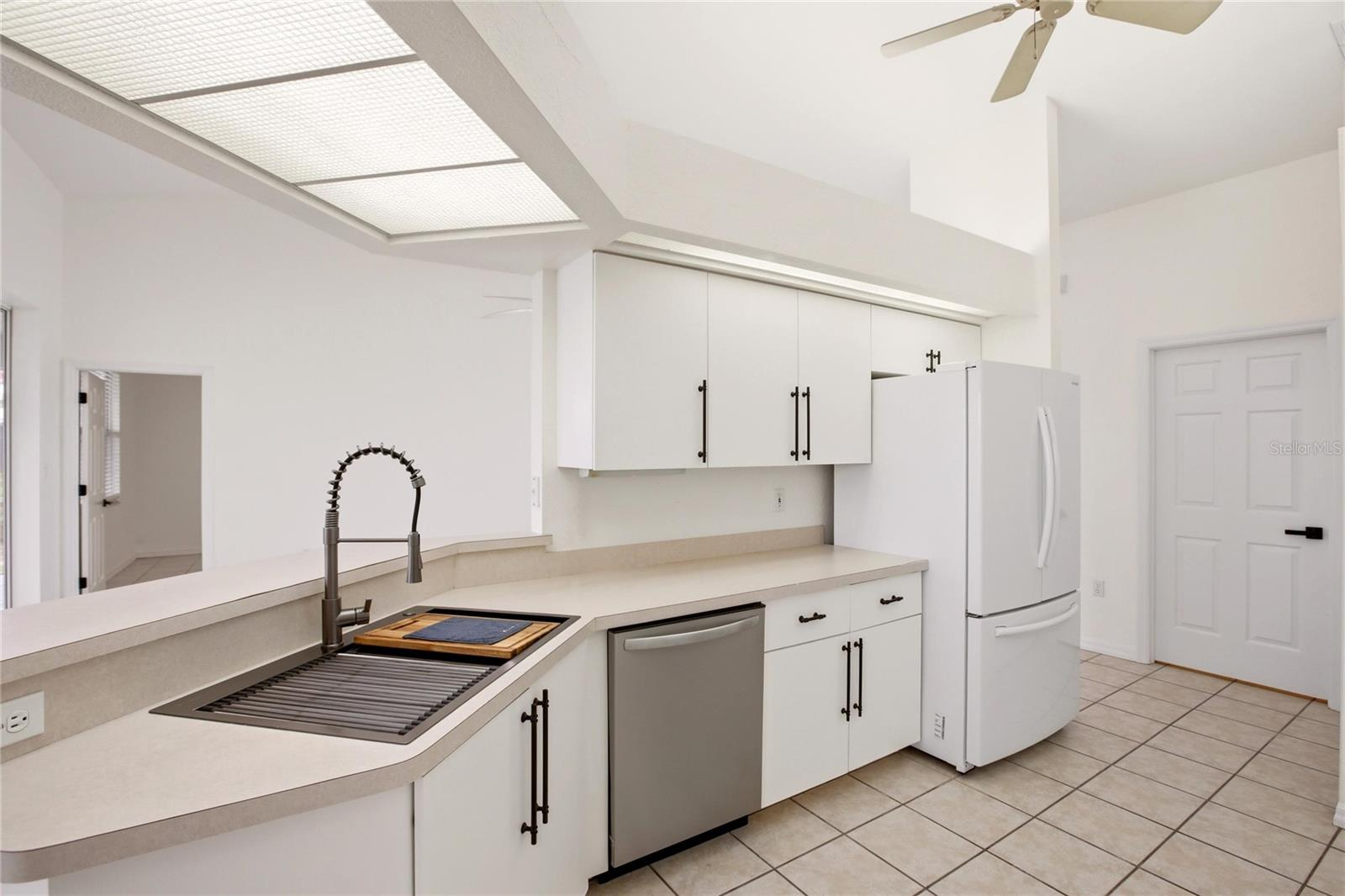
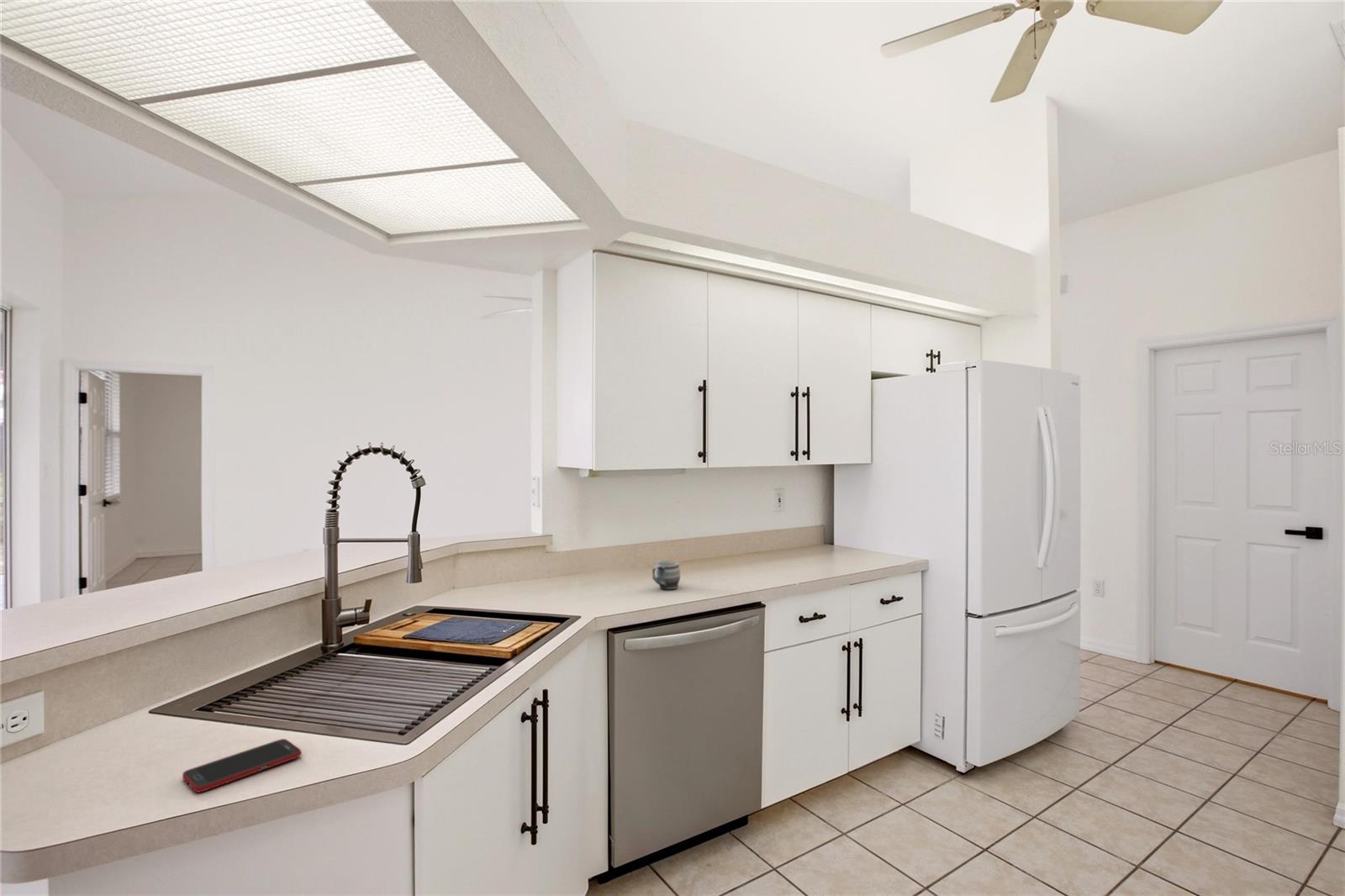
+ cell phone (244, 763)
+ mug (666, 576)
